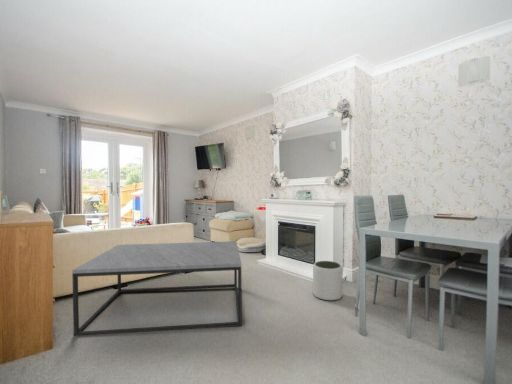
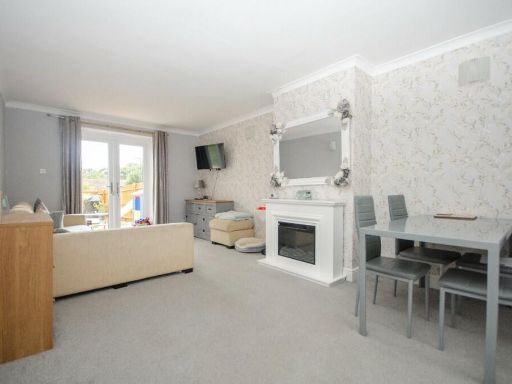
- plant pot (327, 279)
- coffee table (171, 272)
